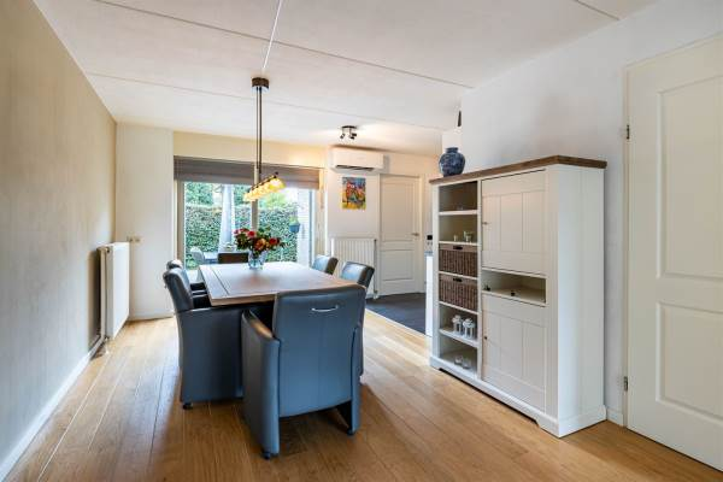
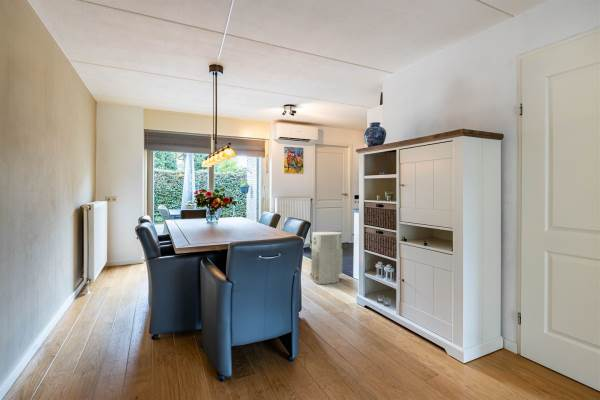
+ air purifier (326, 256)
